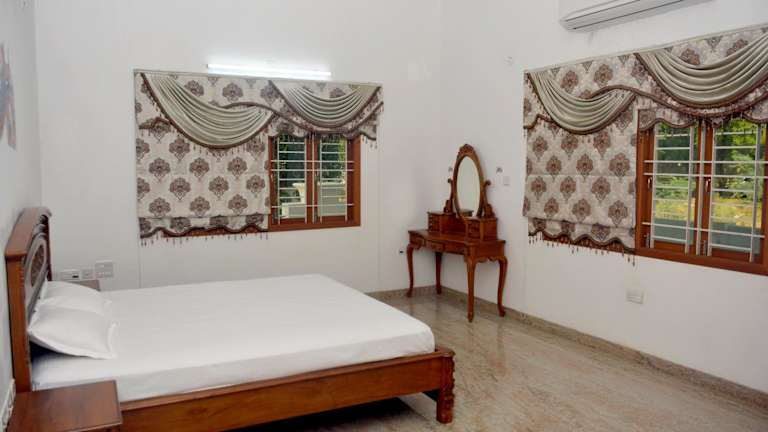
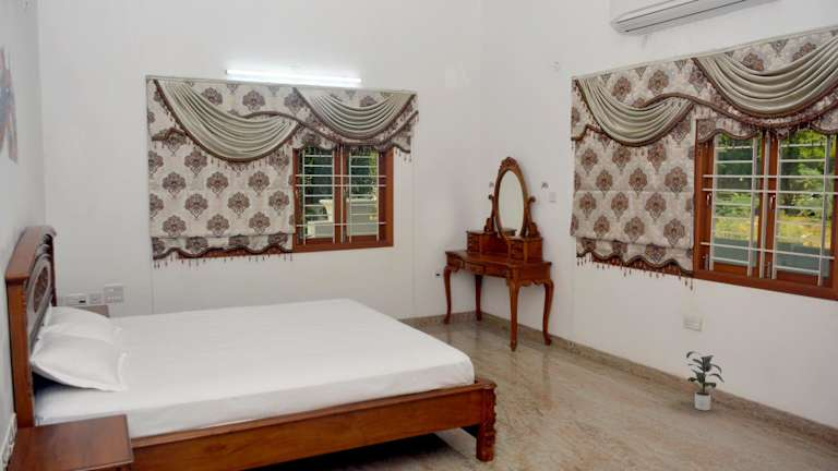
+ potted plant (707, 382)
